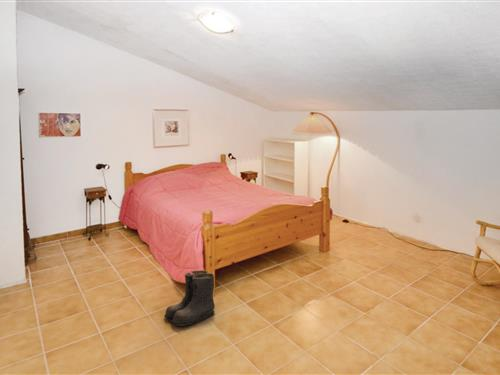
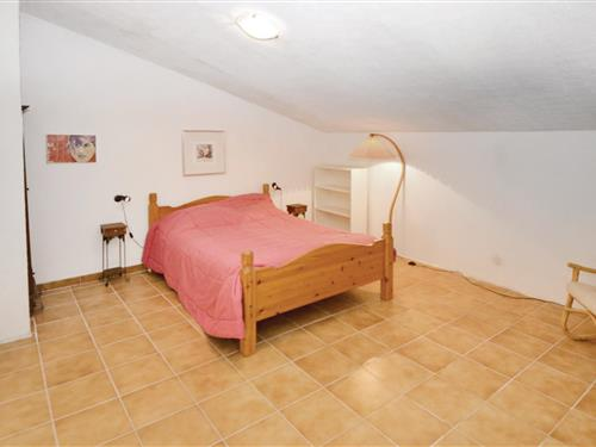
- boots (190, 295)
